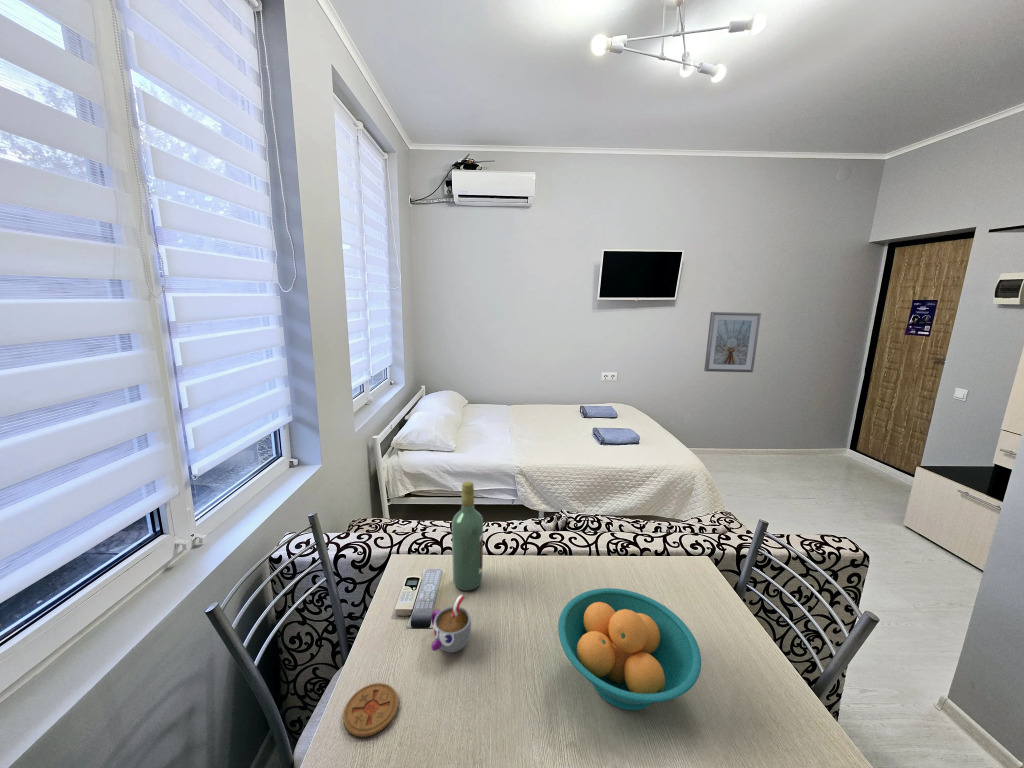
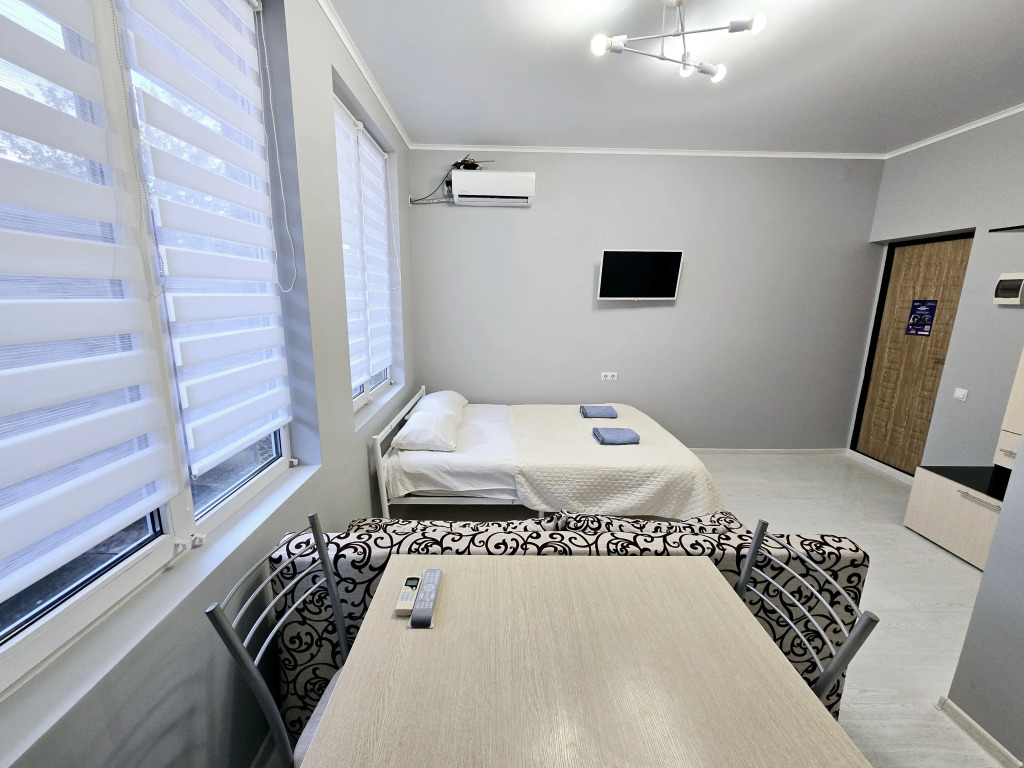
- fruit bowl (625, 647)
- wine bottle (467, 533)
- picture frame (732, 342)
- mug (448, 624)
- coaster (371, 708)
